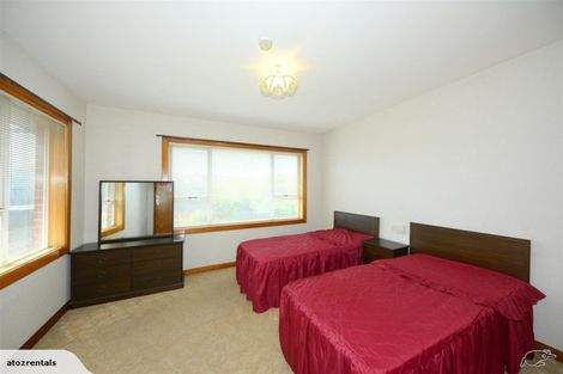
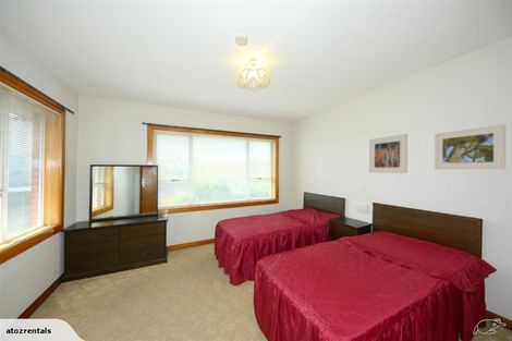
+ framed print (465, 149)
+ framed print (387, 155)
